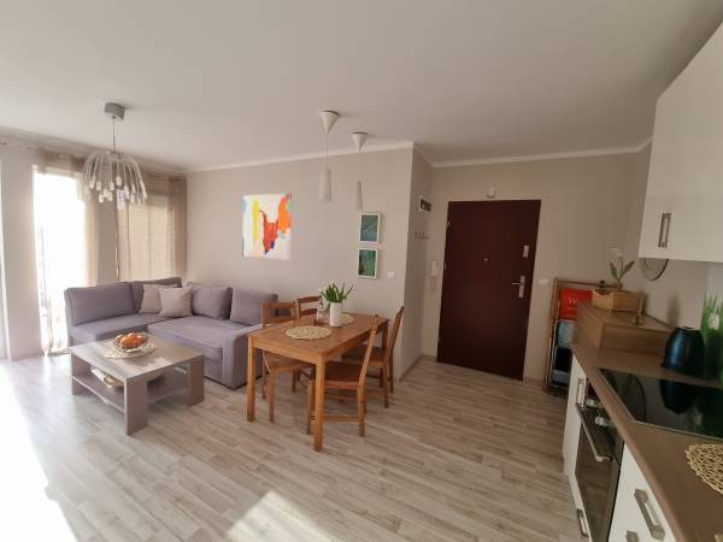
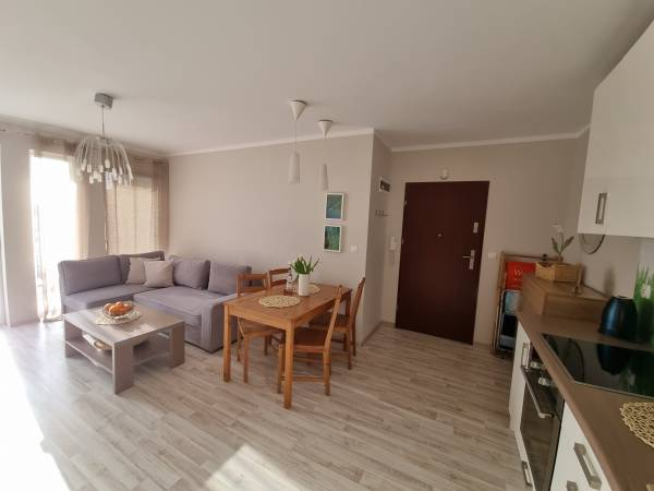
- wall art (265, 226)
